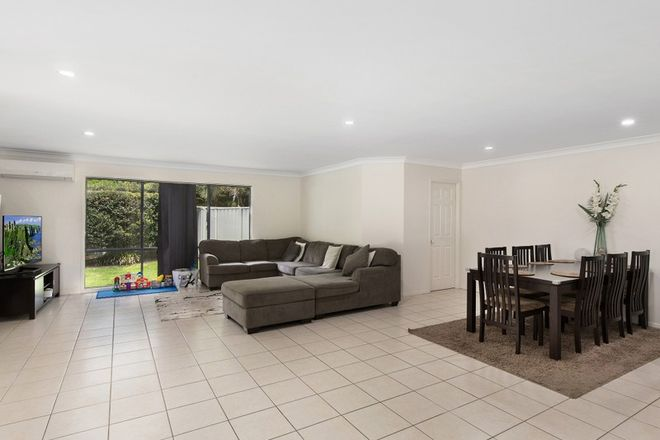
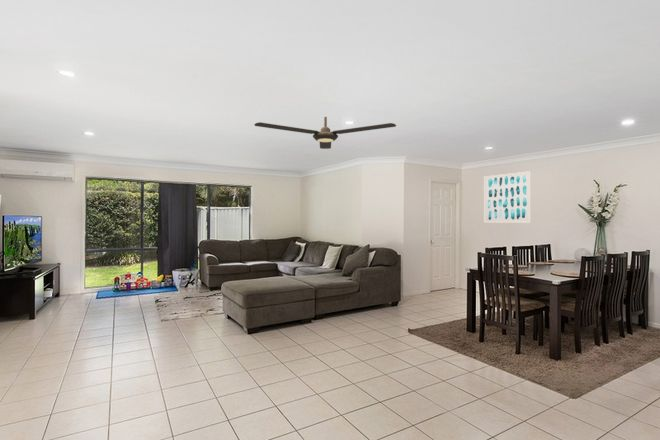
+ wall art (506, 198)
+ ceiling fan (325, 133)
